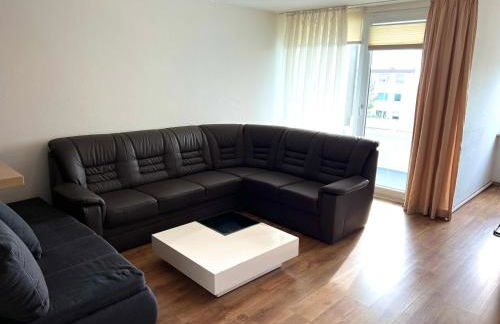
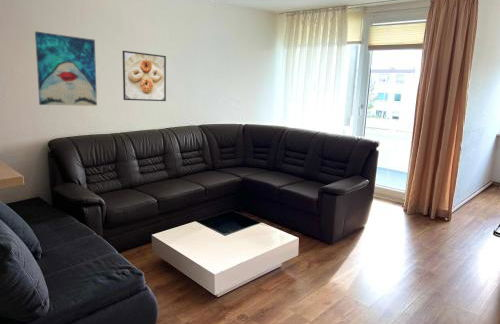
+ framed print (145, 77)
+ wall art (67, 71)
